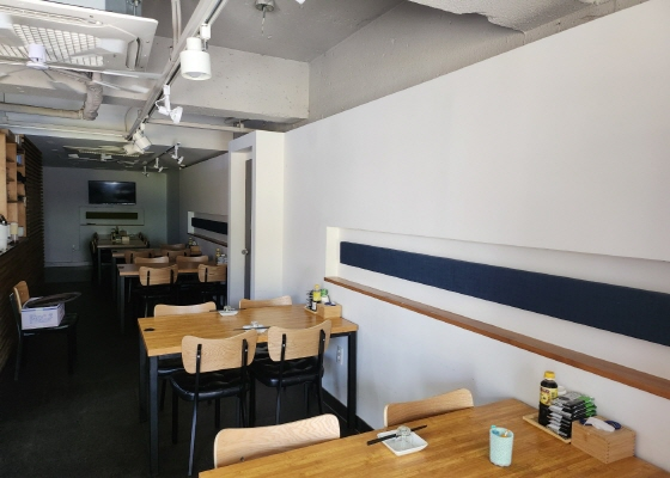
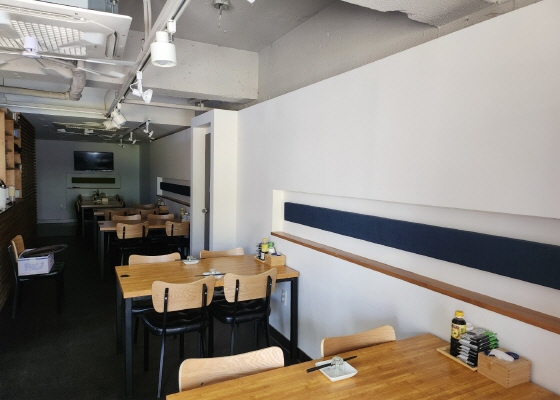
- cup (501, 443)
